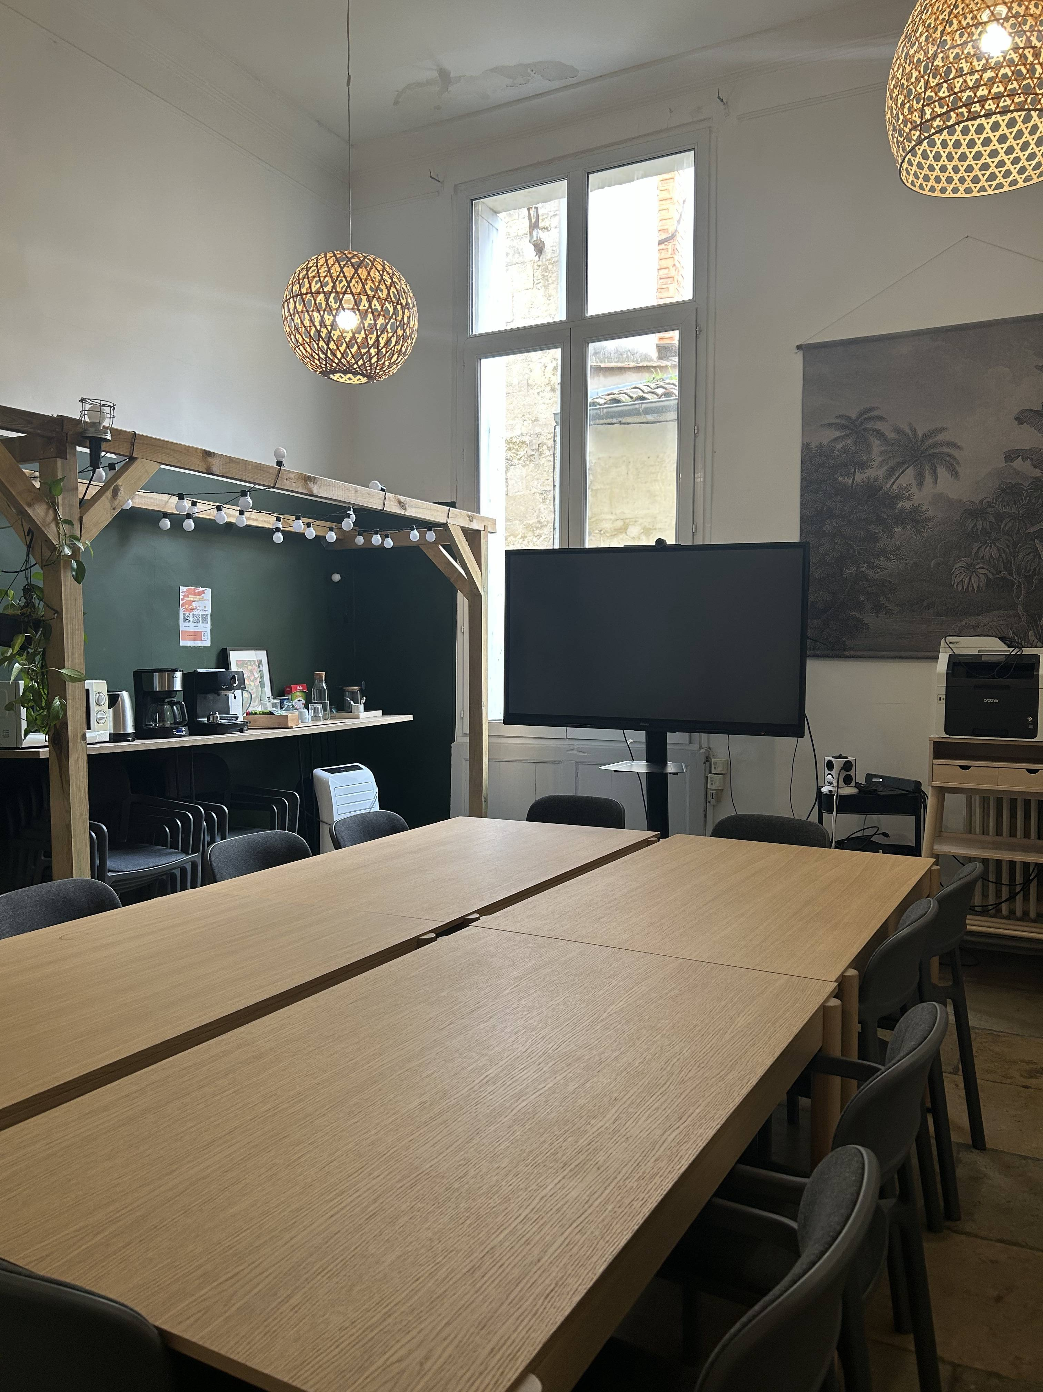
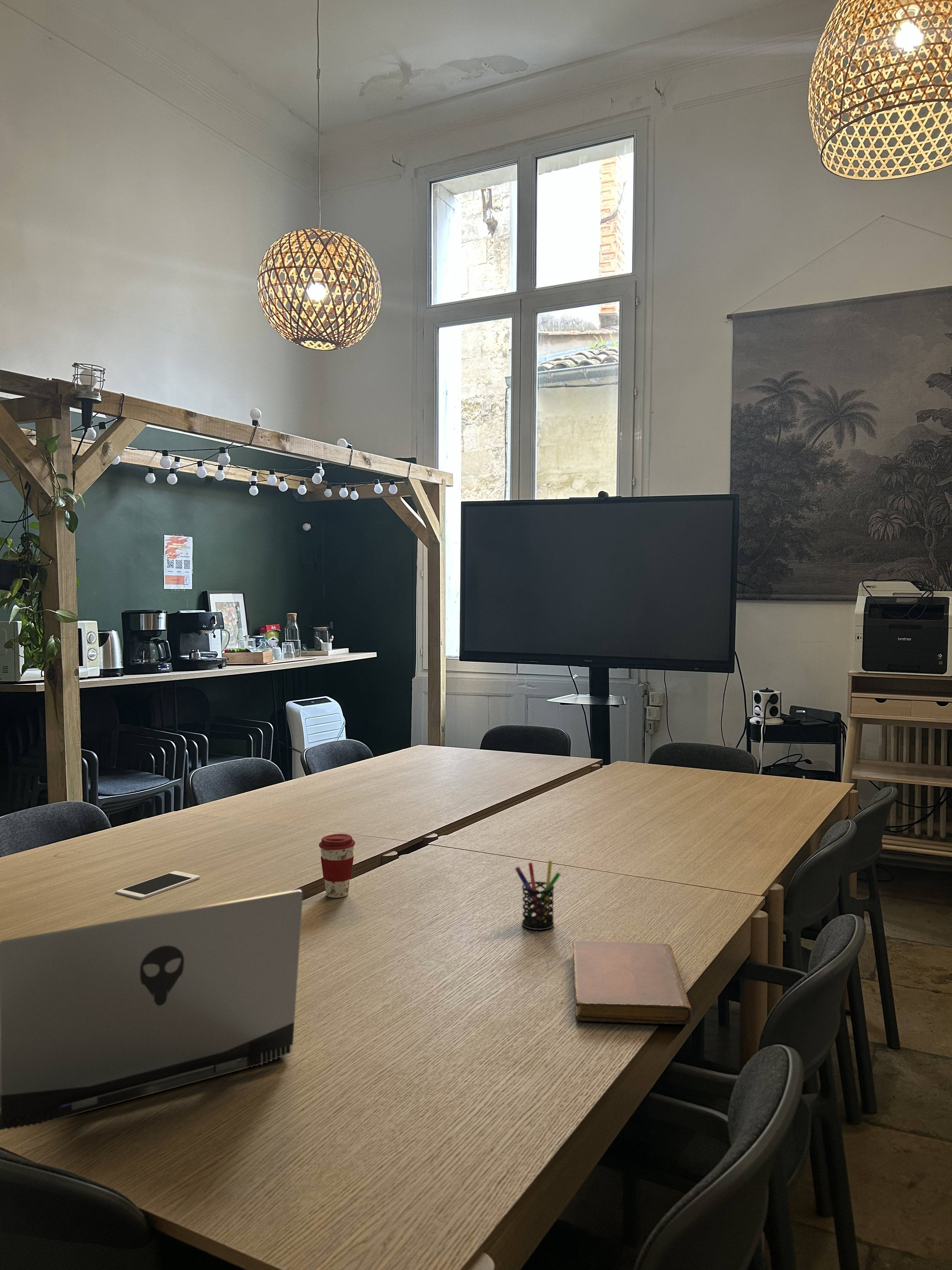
+ pen holder (540, 893)
+ laptop computer (142, 973)
+ coffee cup (337, 866)
+ cell phone (159, 884)
+ notebook (627, 978)
